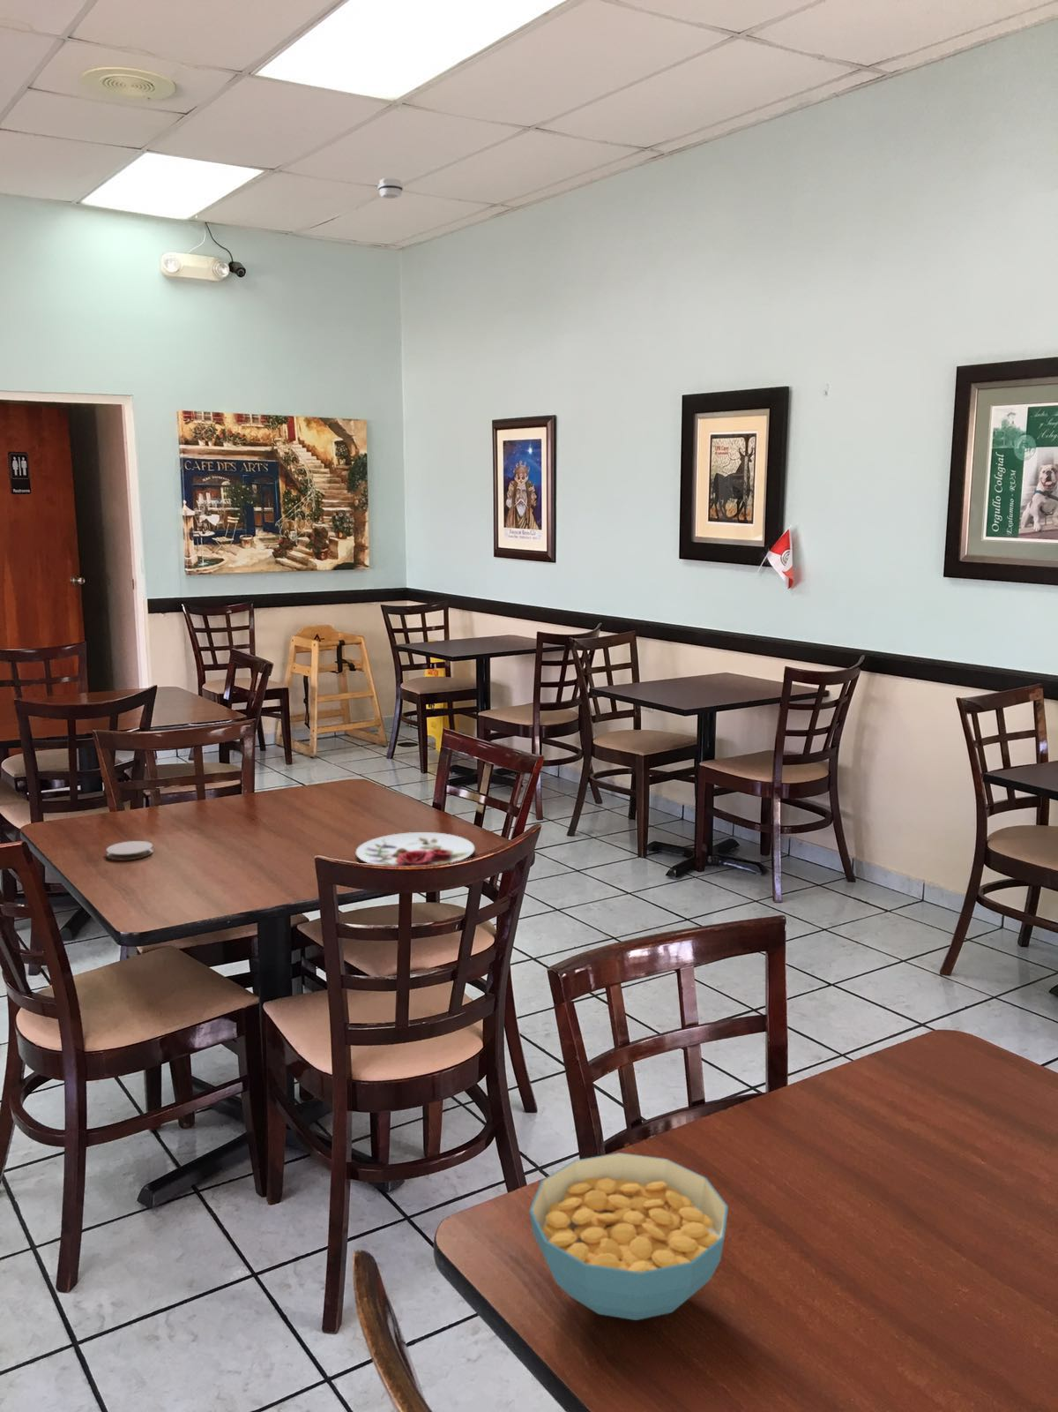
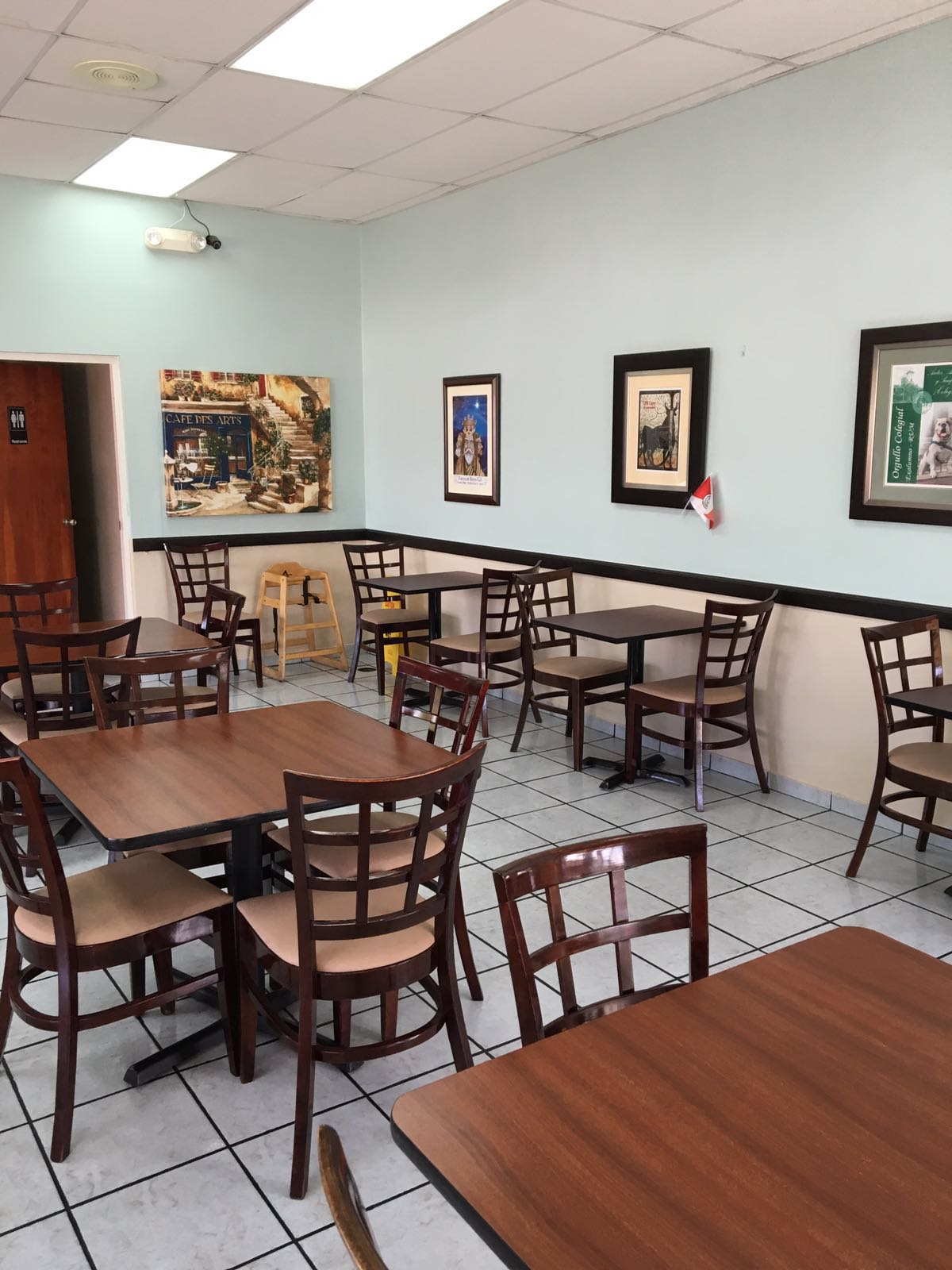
- smoke detector (390, 188)
- plate (416, 848)
- coaster (130, 849)
- cereal bowl (628, 1252)
